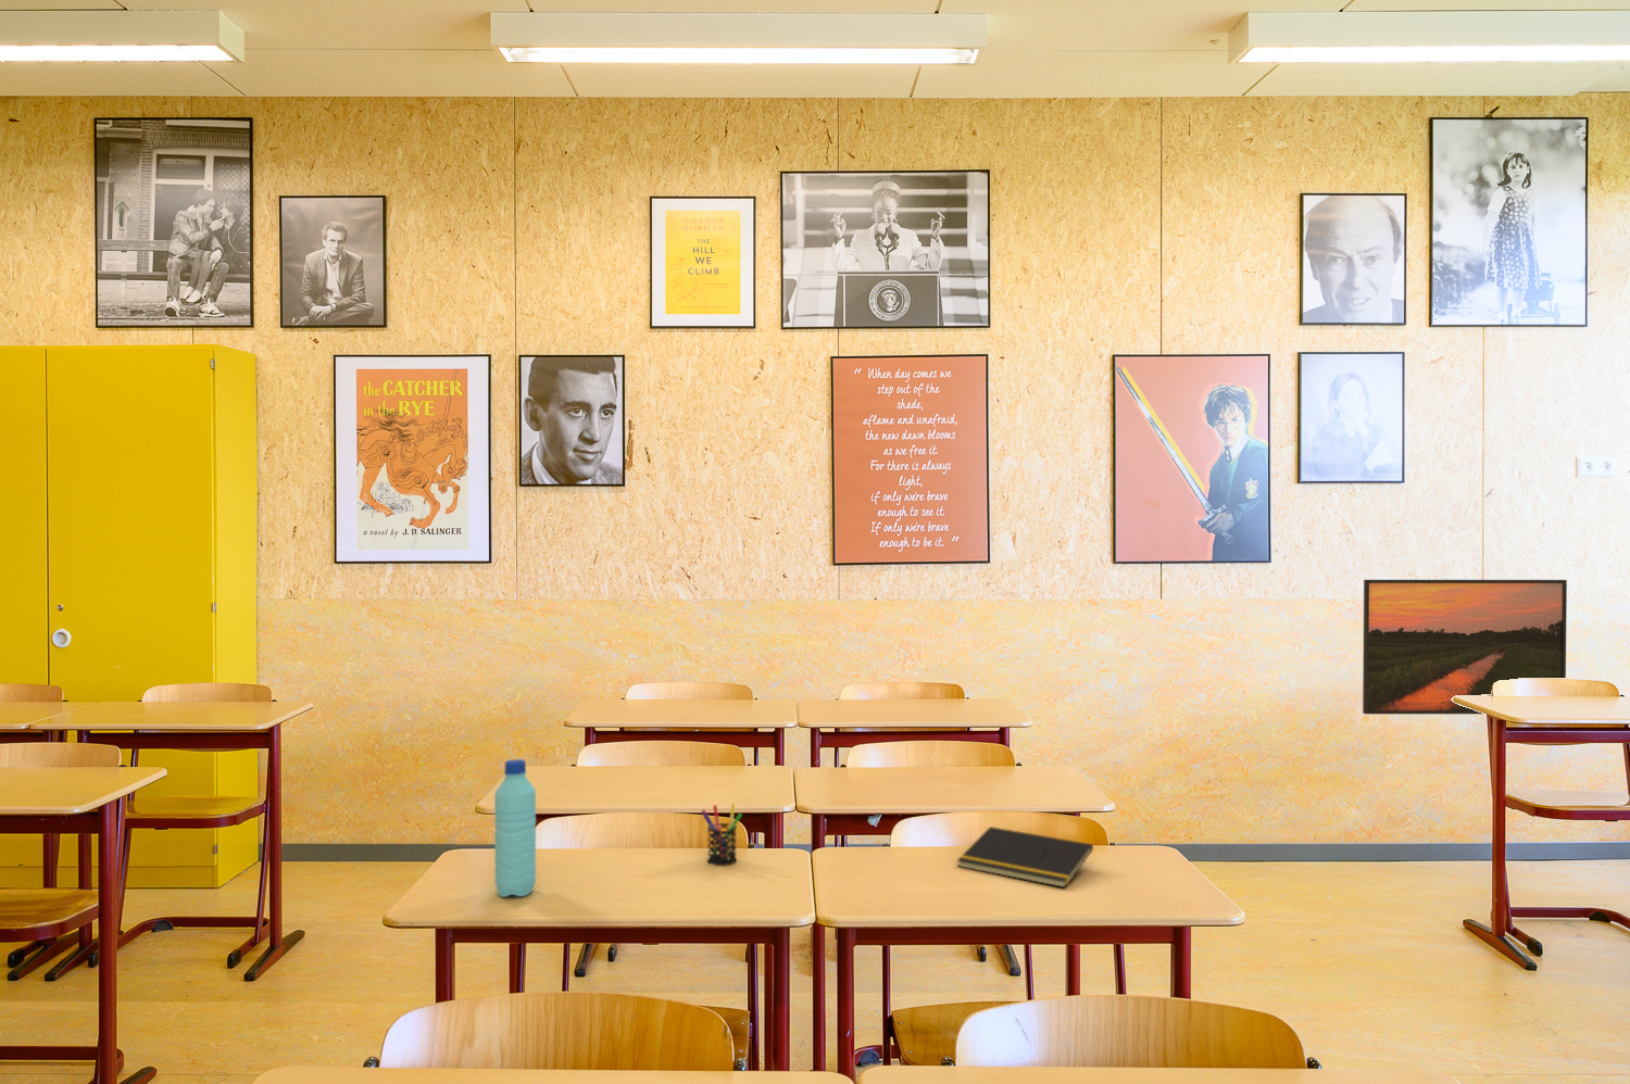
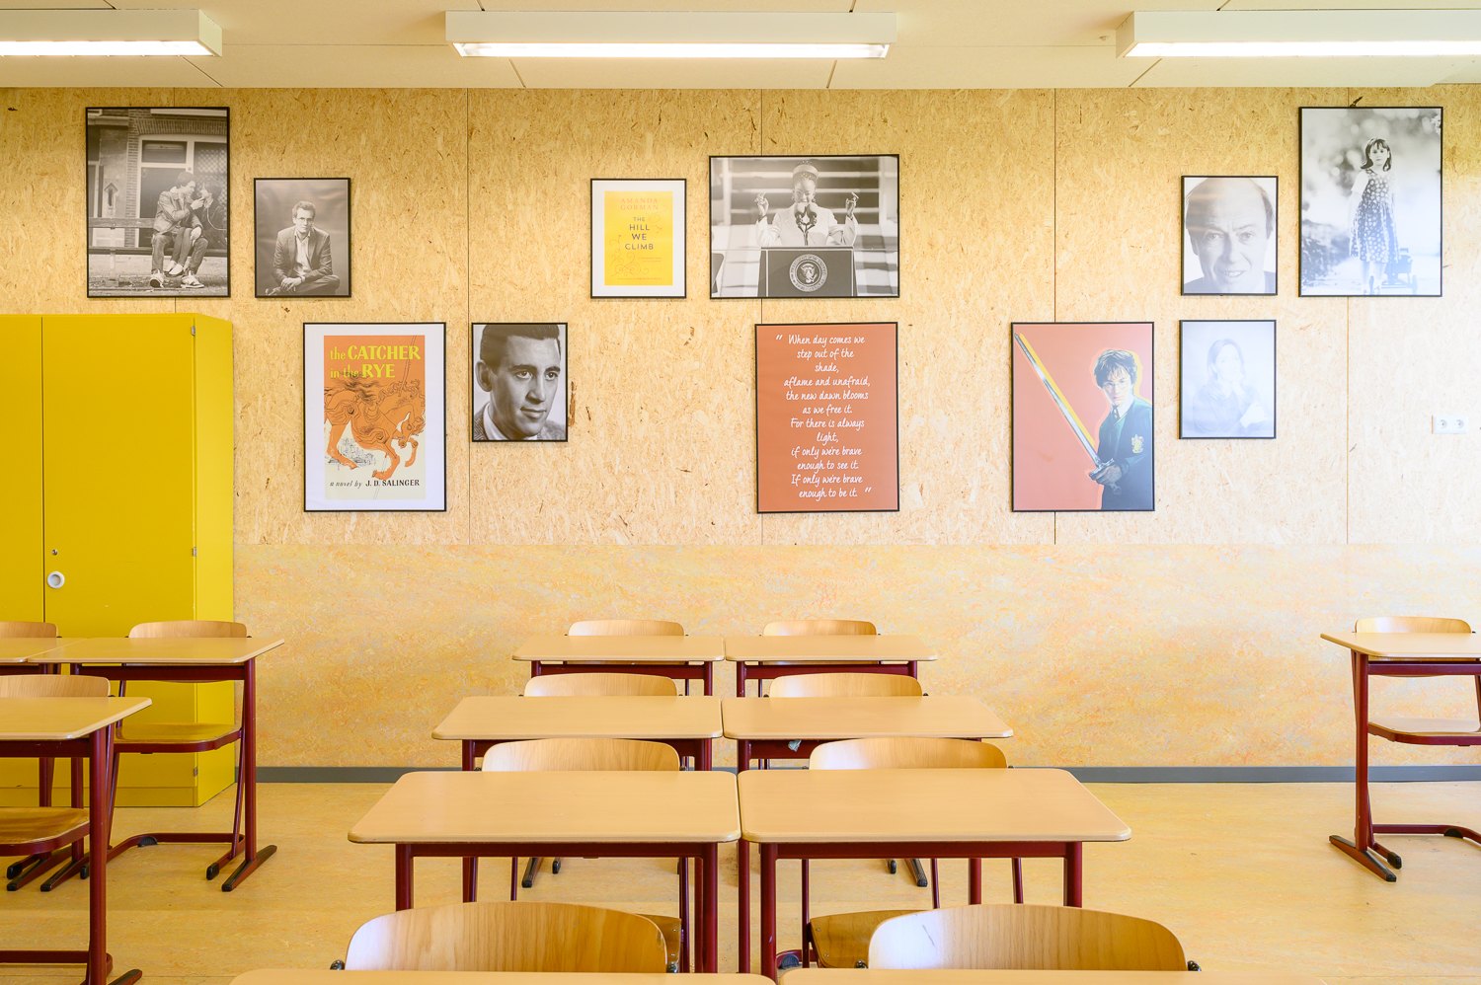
- pen holder (724, 832)
- notepad (1025, 855)
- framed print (1464, 646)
- water bottle (516, 826)
